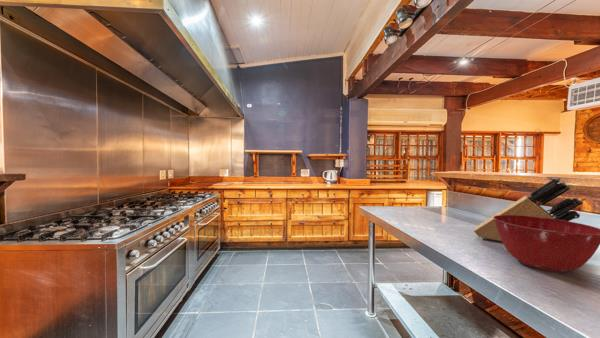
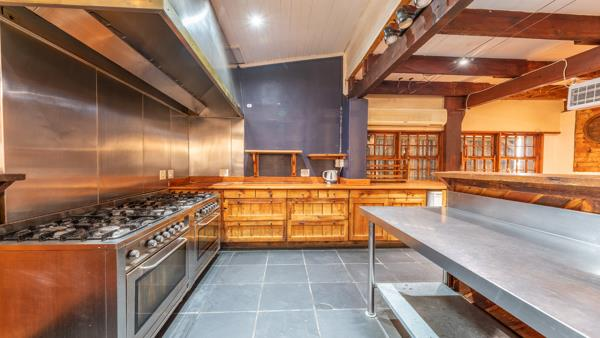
- knife block (522, 209)
- mixing bowl (542, 243)
